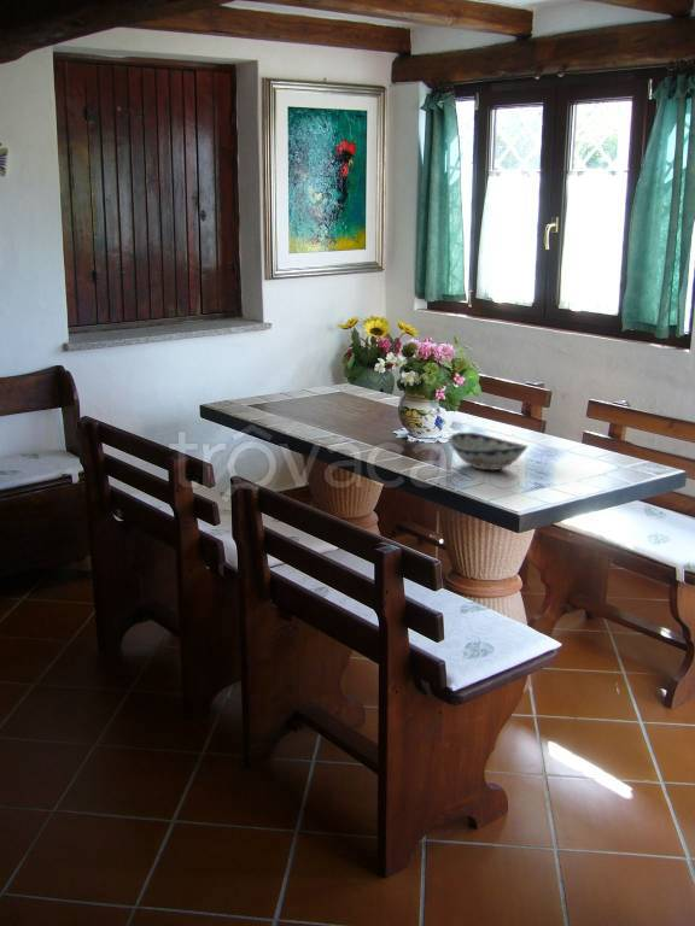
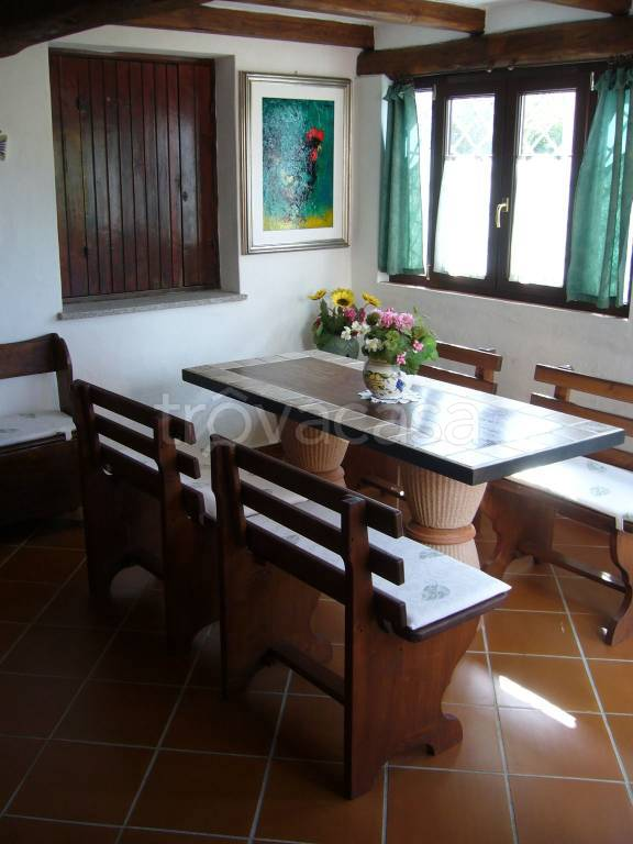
- decorative bowl (486, 453)
